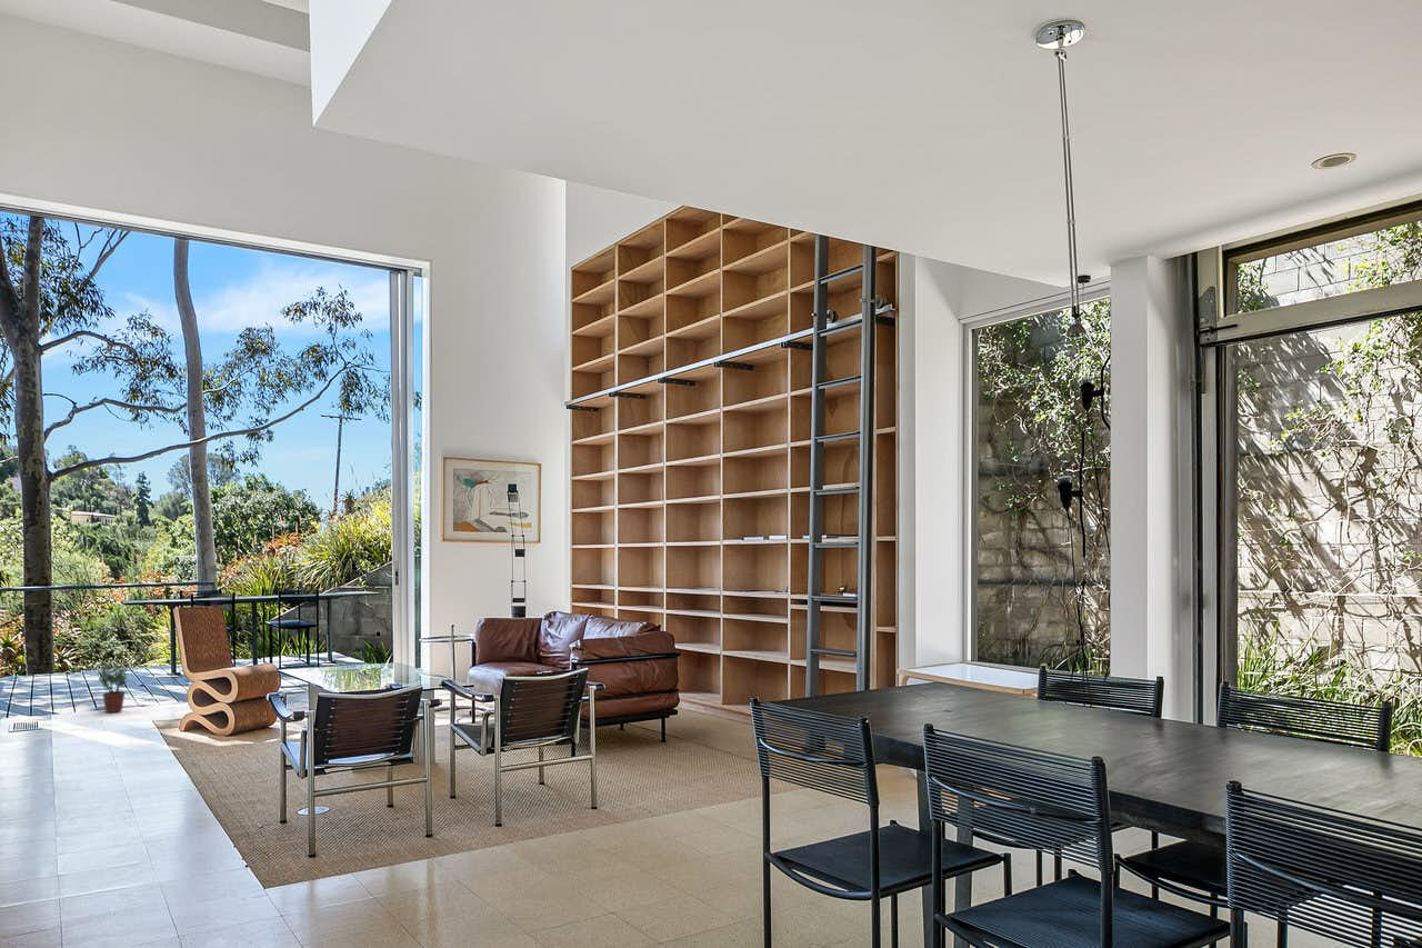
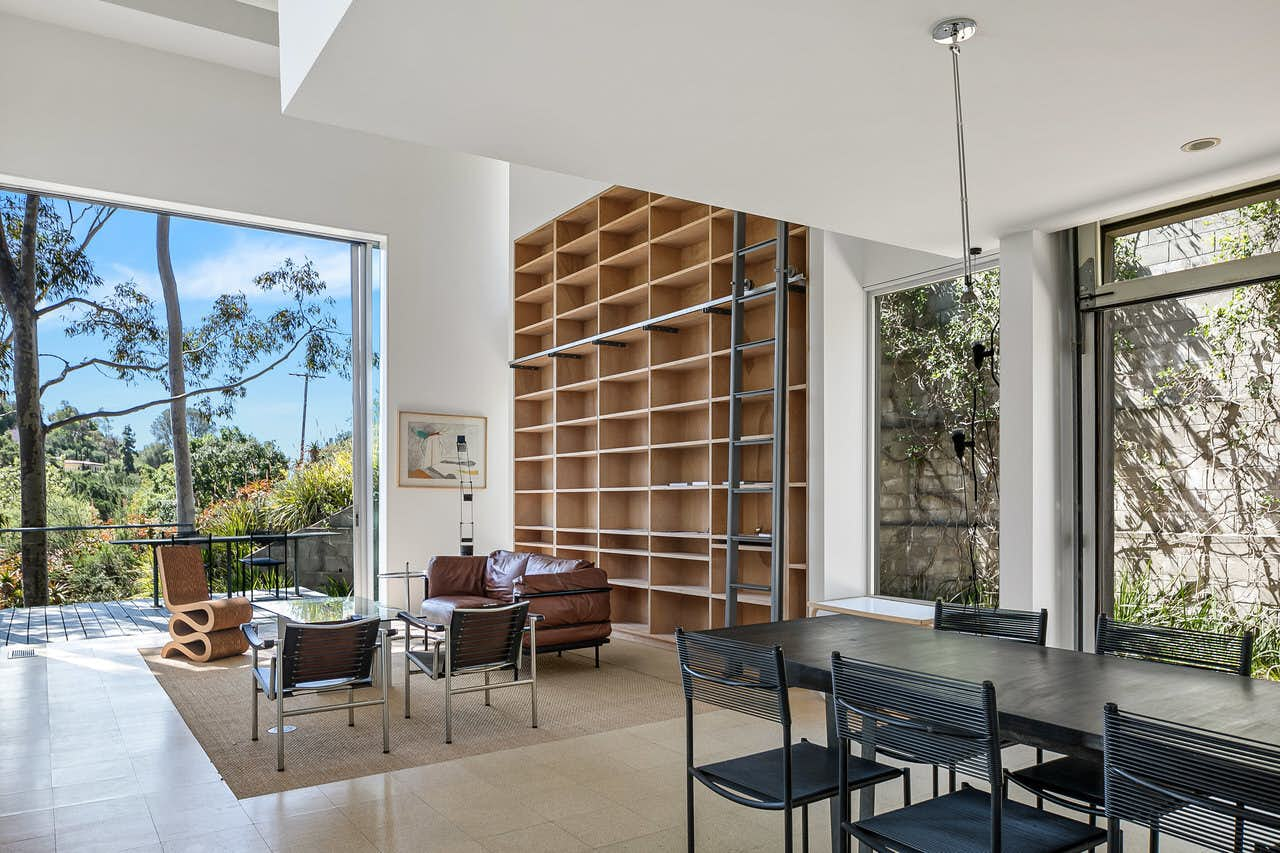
- potted plant (111, 688)
